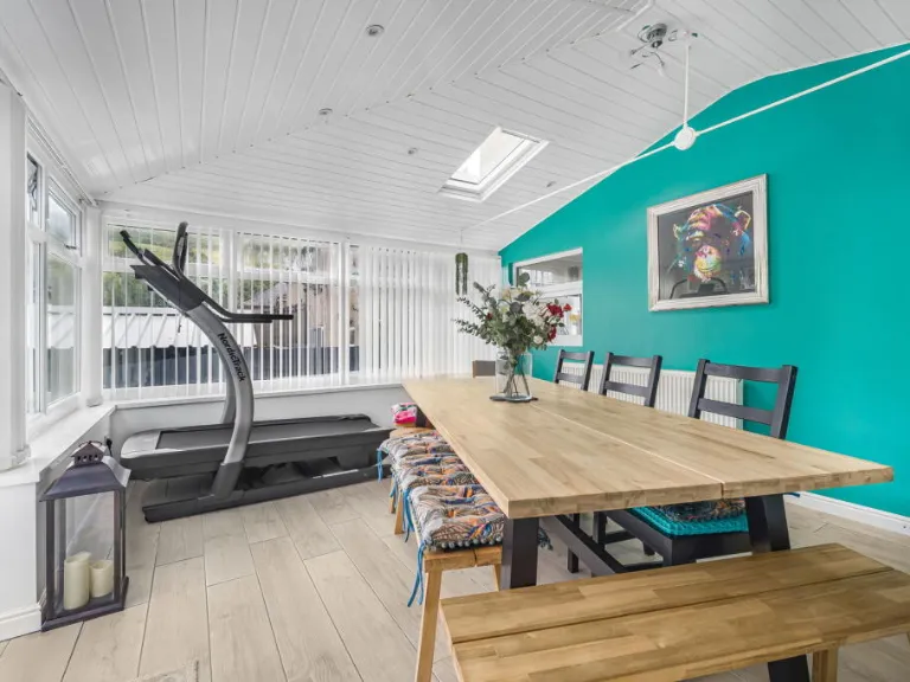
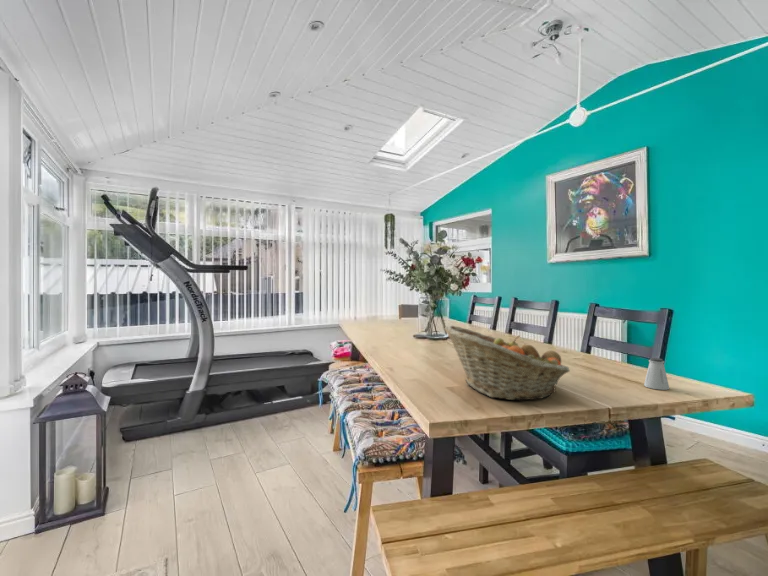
+ saltshaker (656, 372)
+ fruit basket (501, 357)
